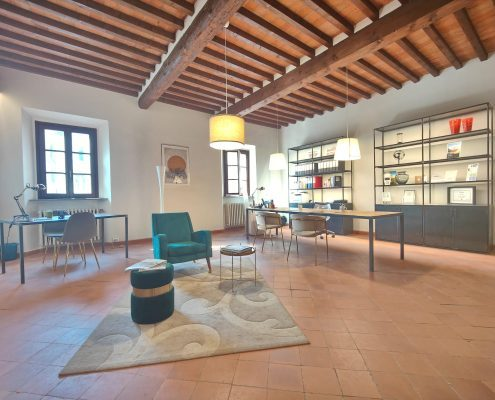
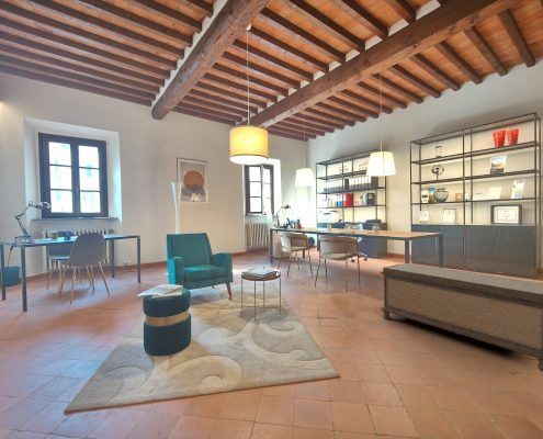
+ bench (457, 304)
